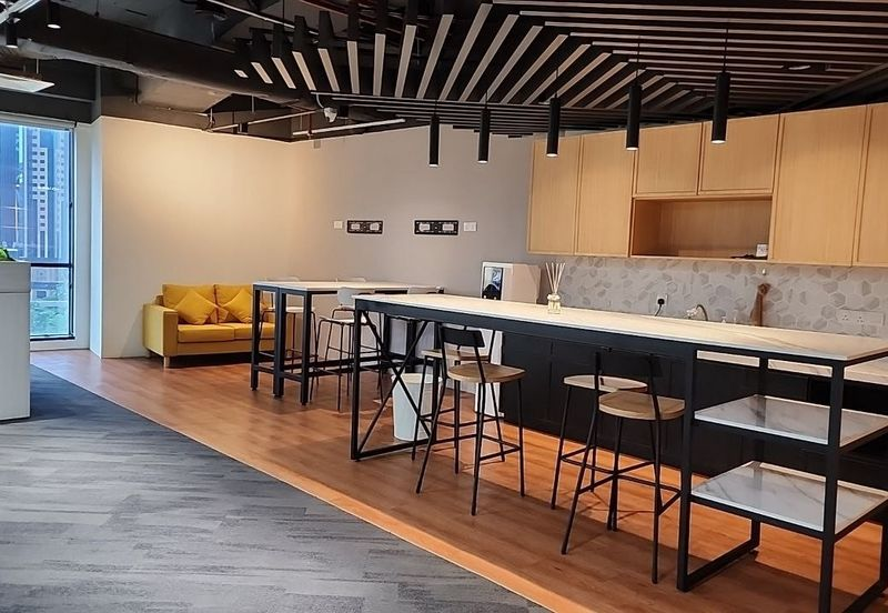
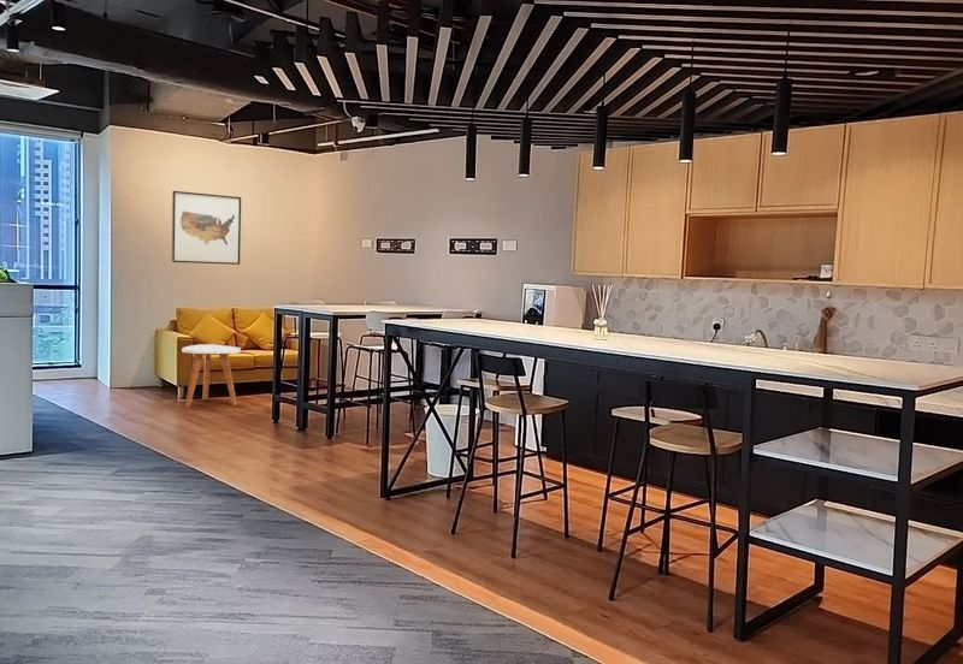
+ side table (208, 375)
+ wall art (207, 229)
